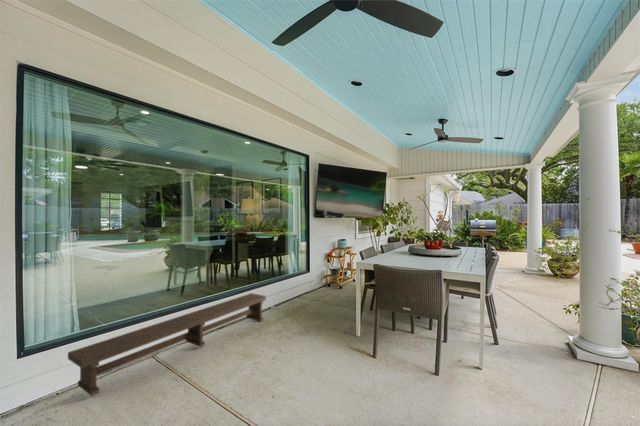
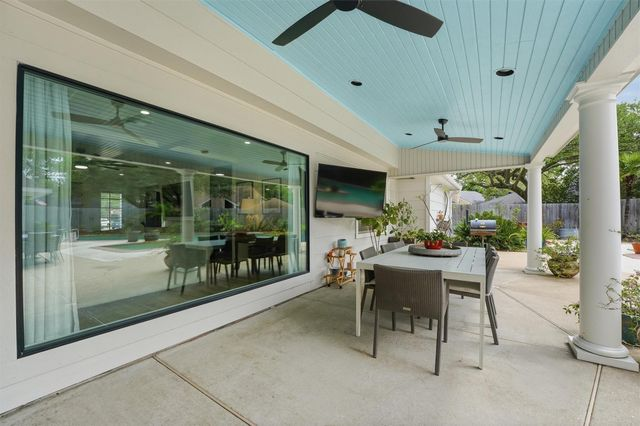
- wooden bench (191, 331)
